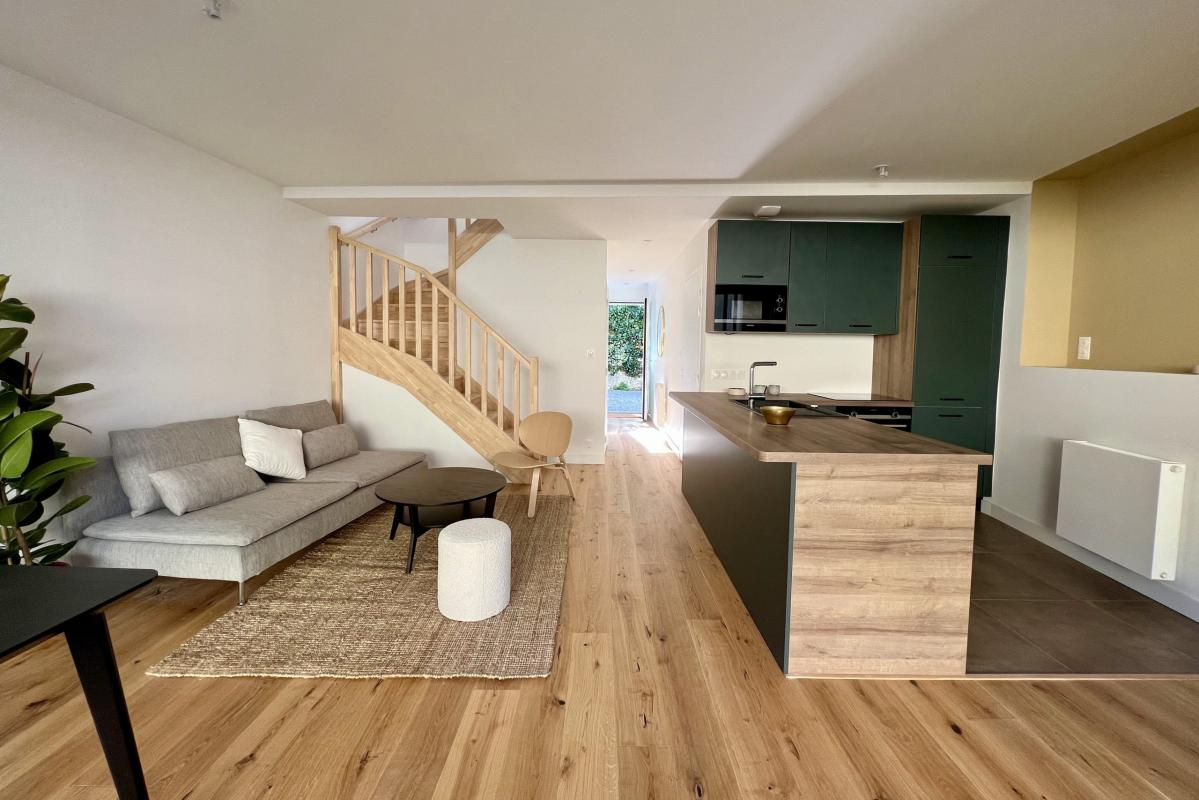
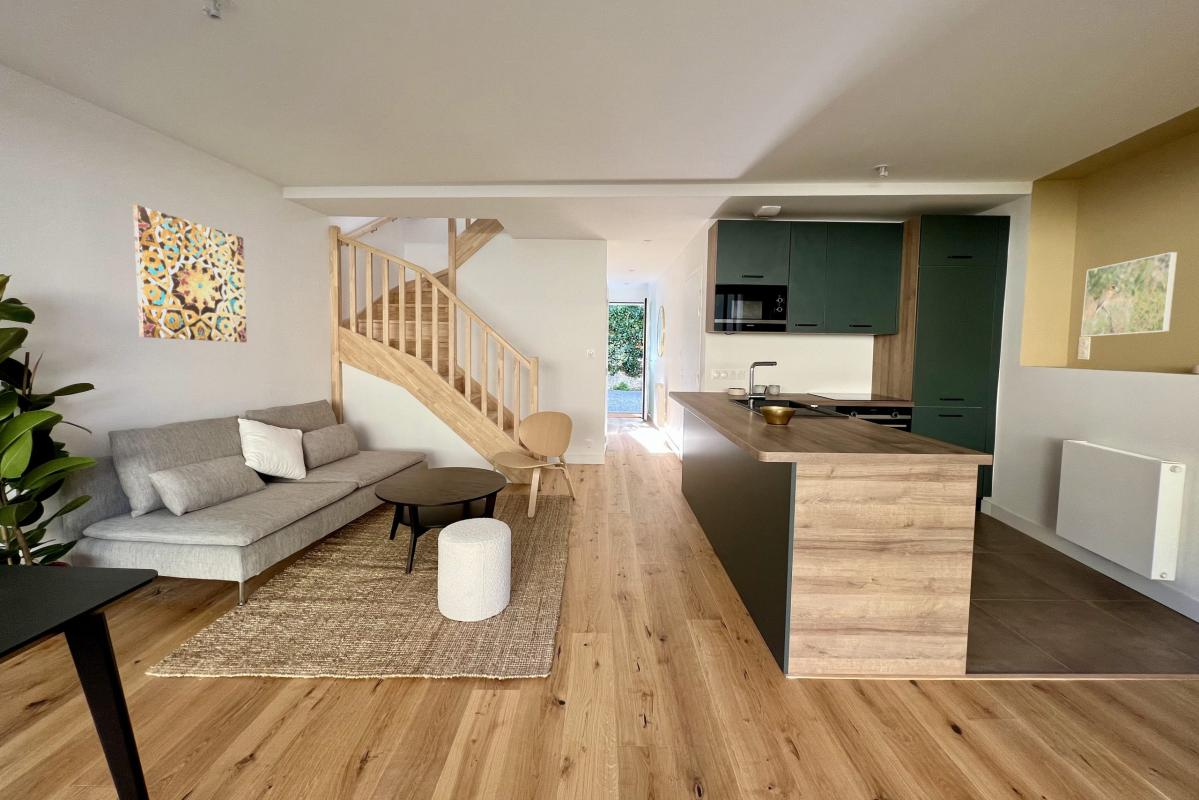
+ wall art (196, 282)
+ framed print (1124, 298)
